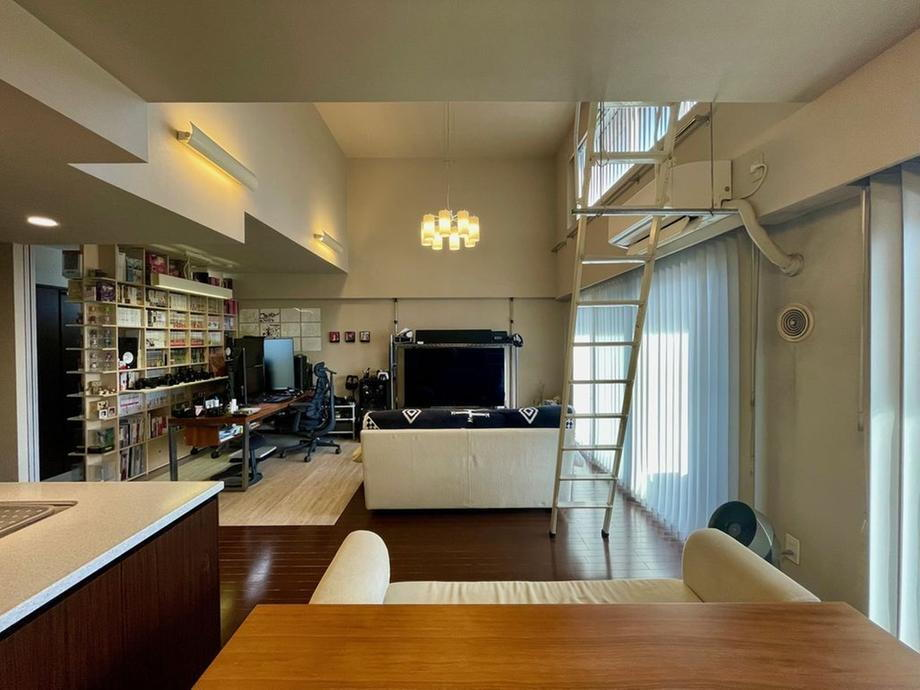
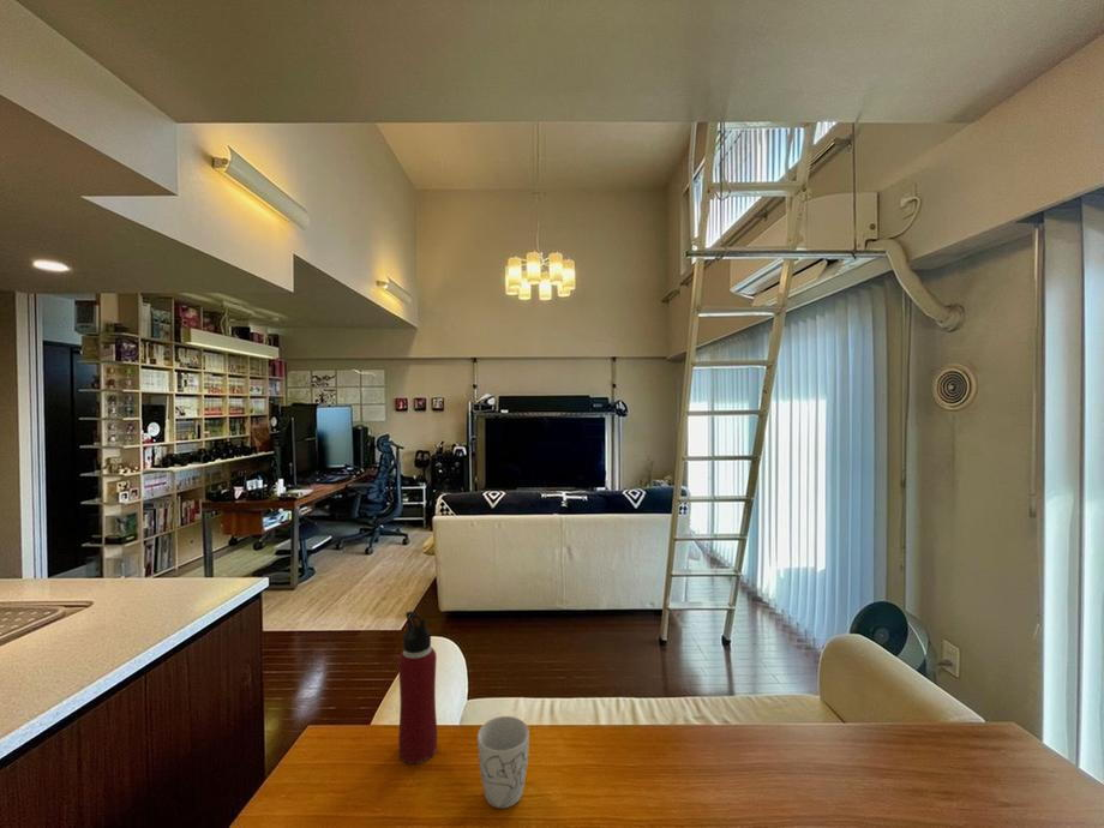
+ mug (505, 756)
+ water bottle (418, 683)
